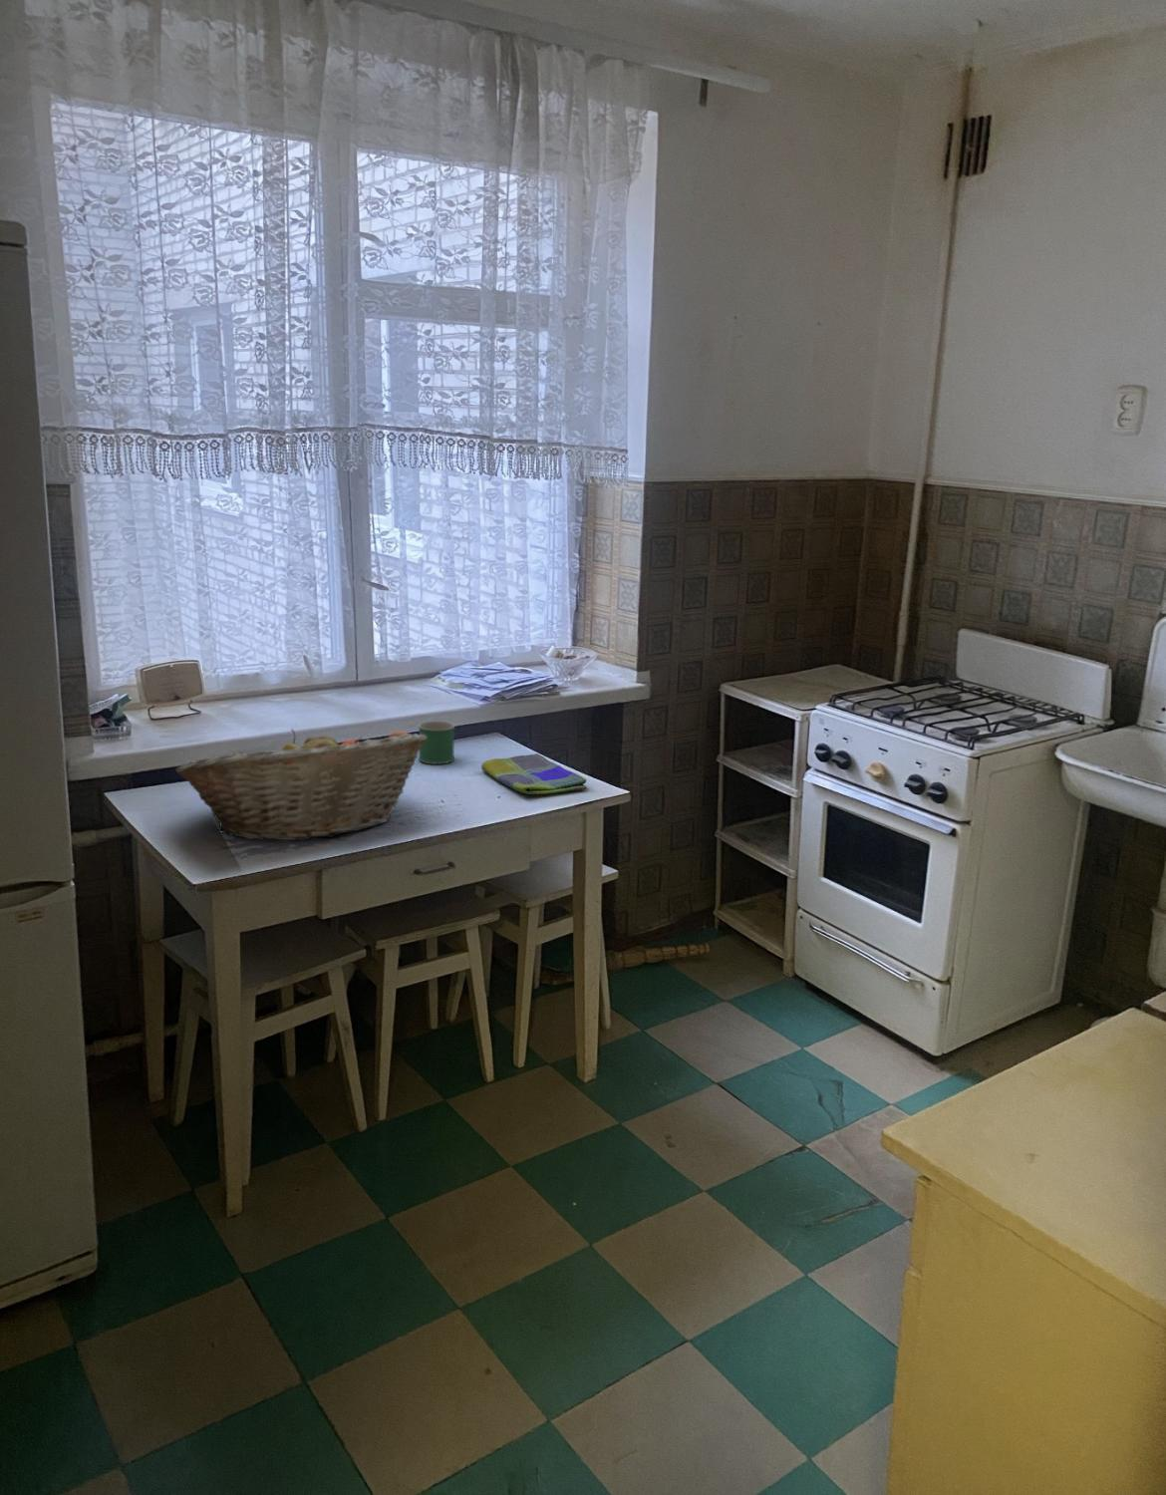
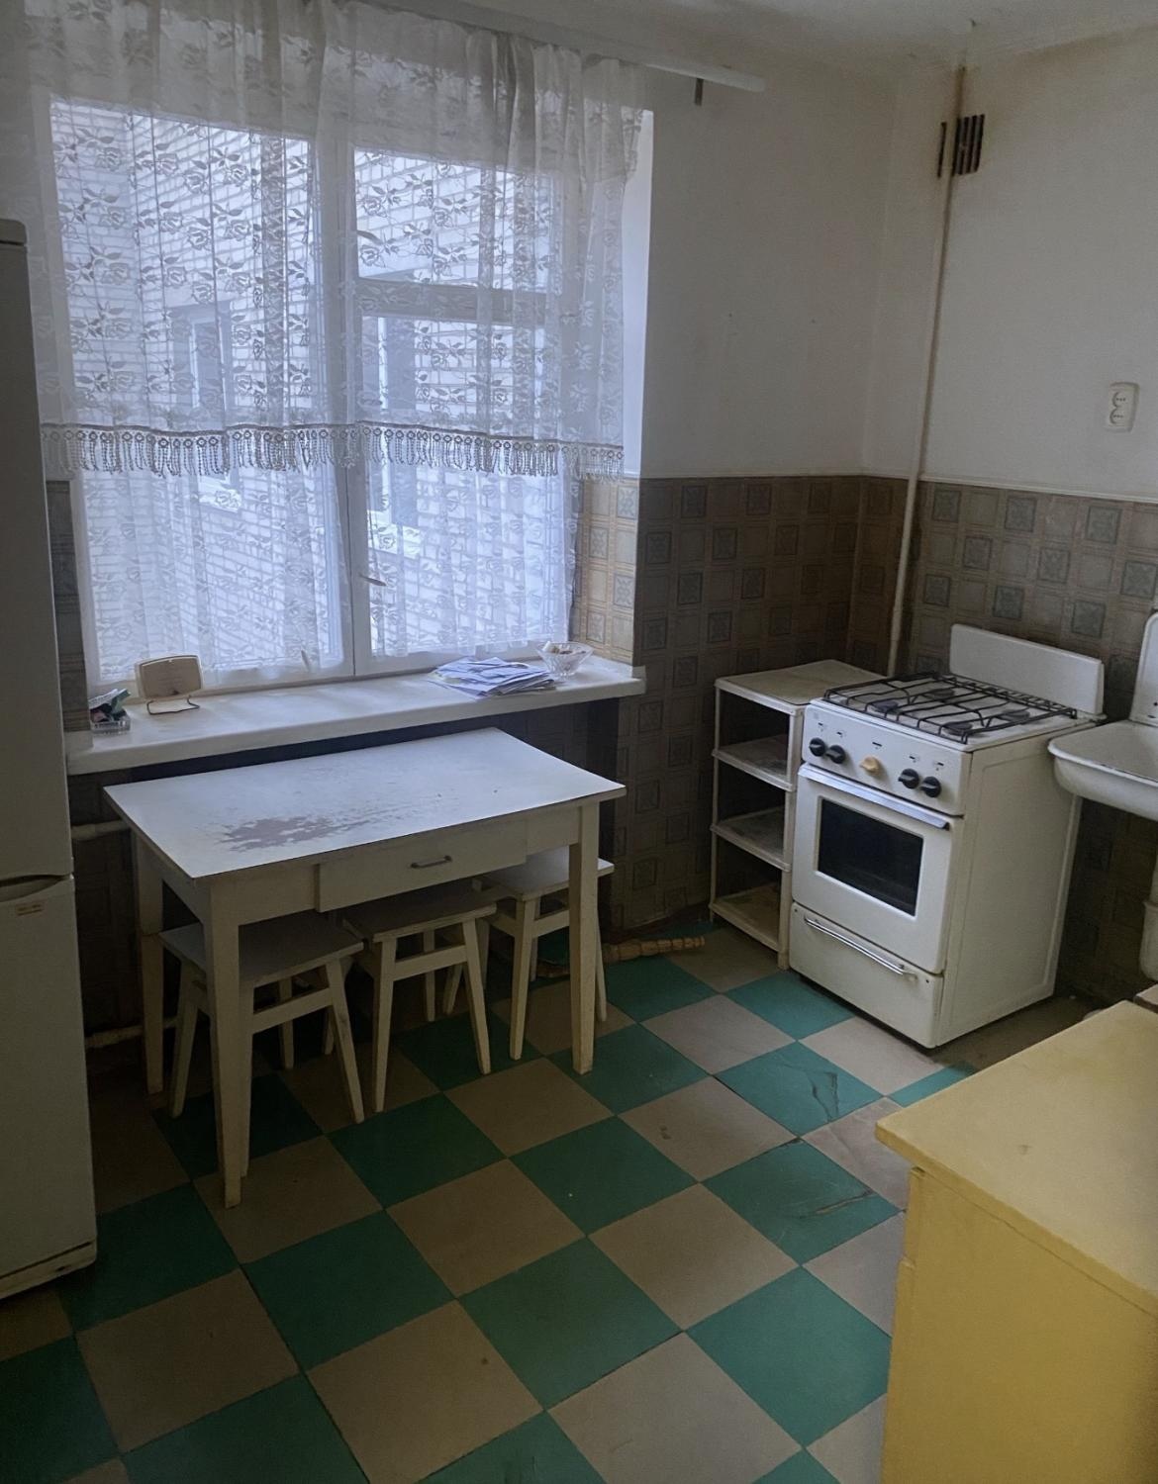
- dish towel (533, 773)
- mug (433, 740)
- fruit basket (306, 773)
